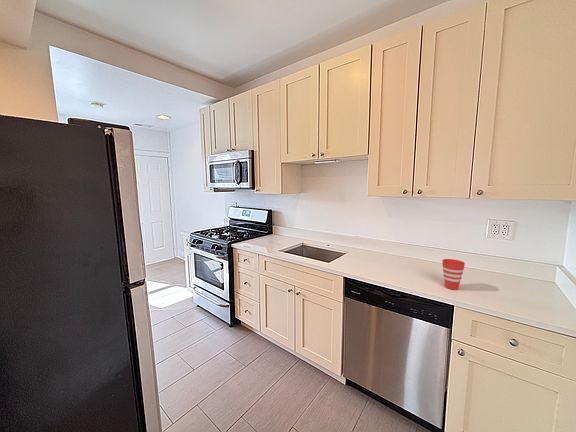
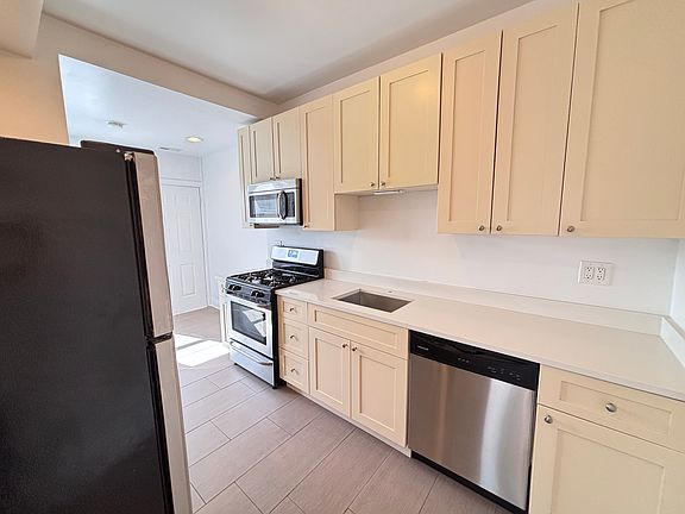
- cup (452, 274)
